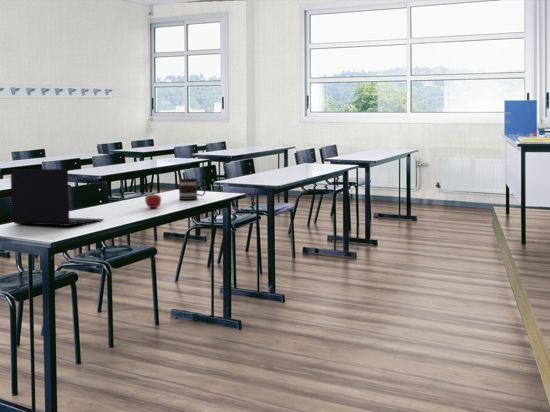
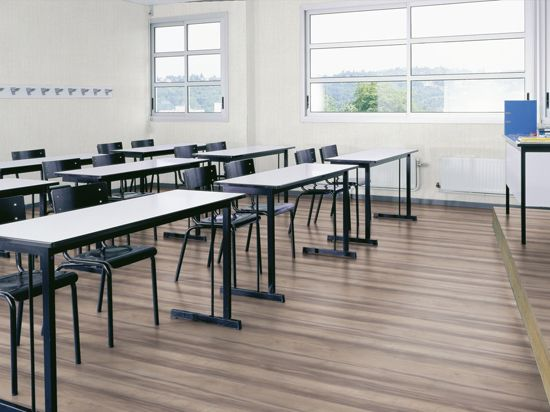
- mug (192, 188)
- apple (153, 198)
- laptop (57, 195)
